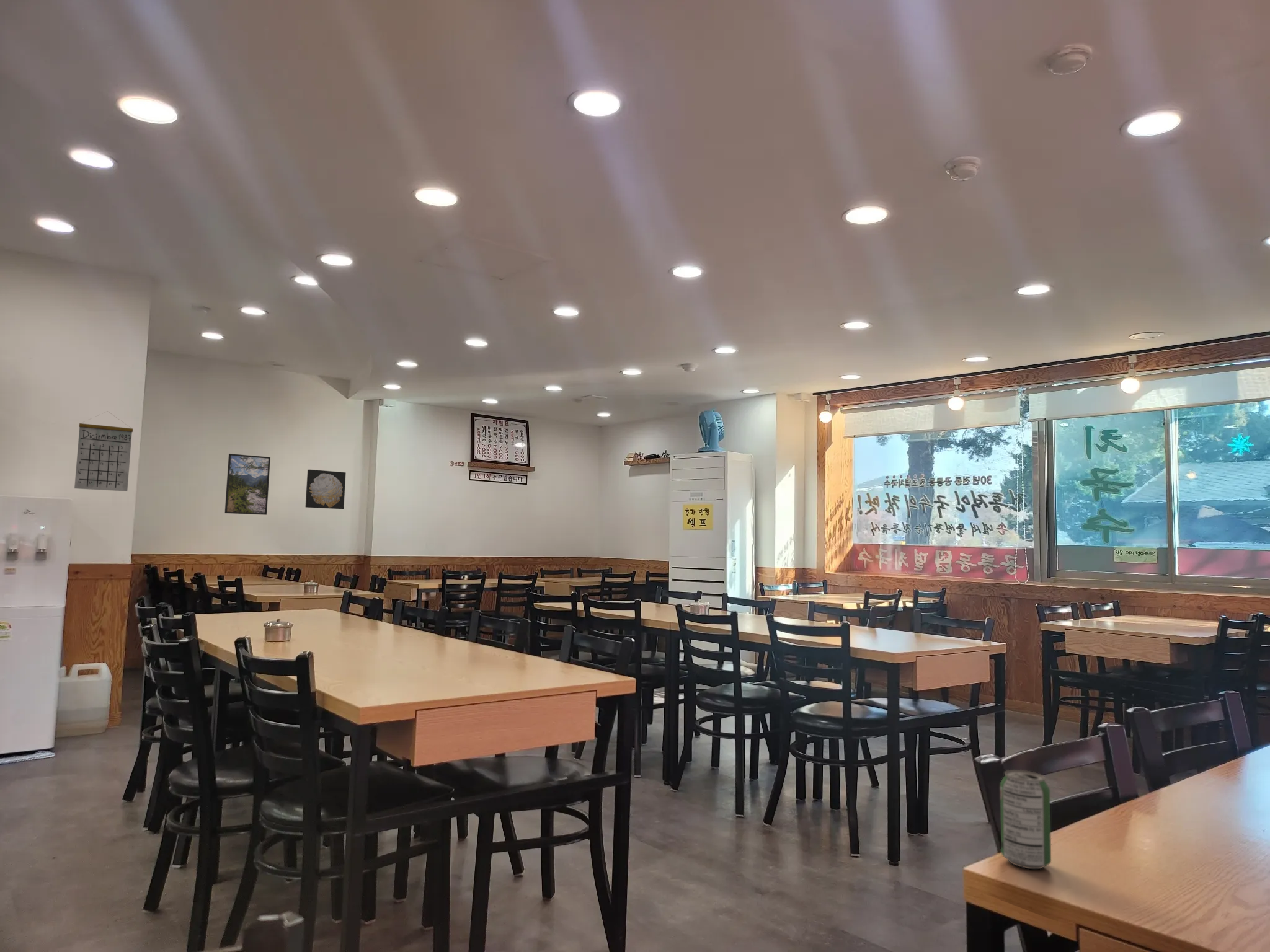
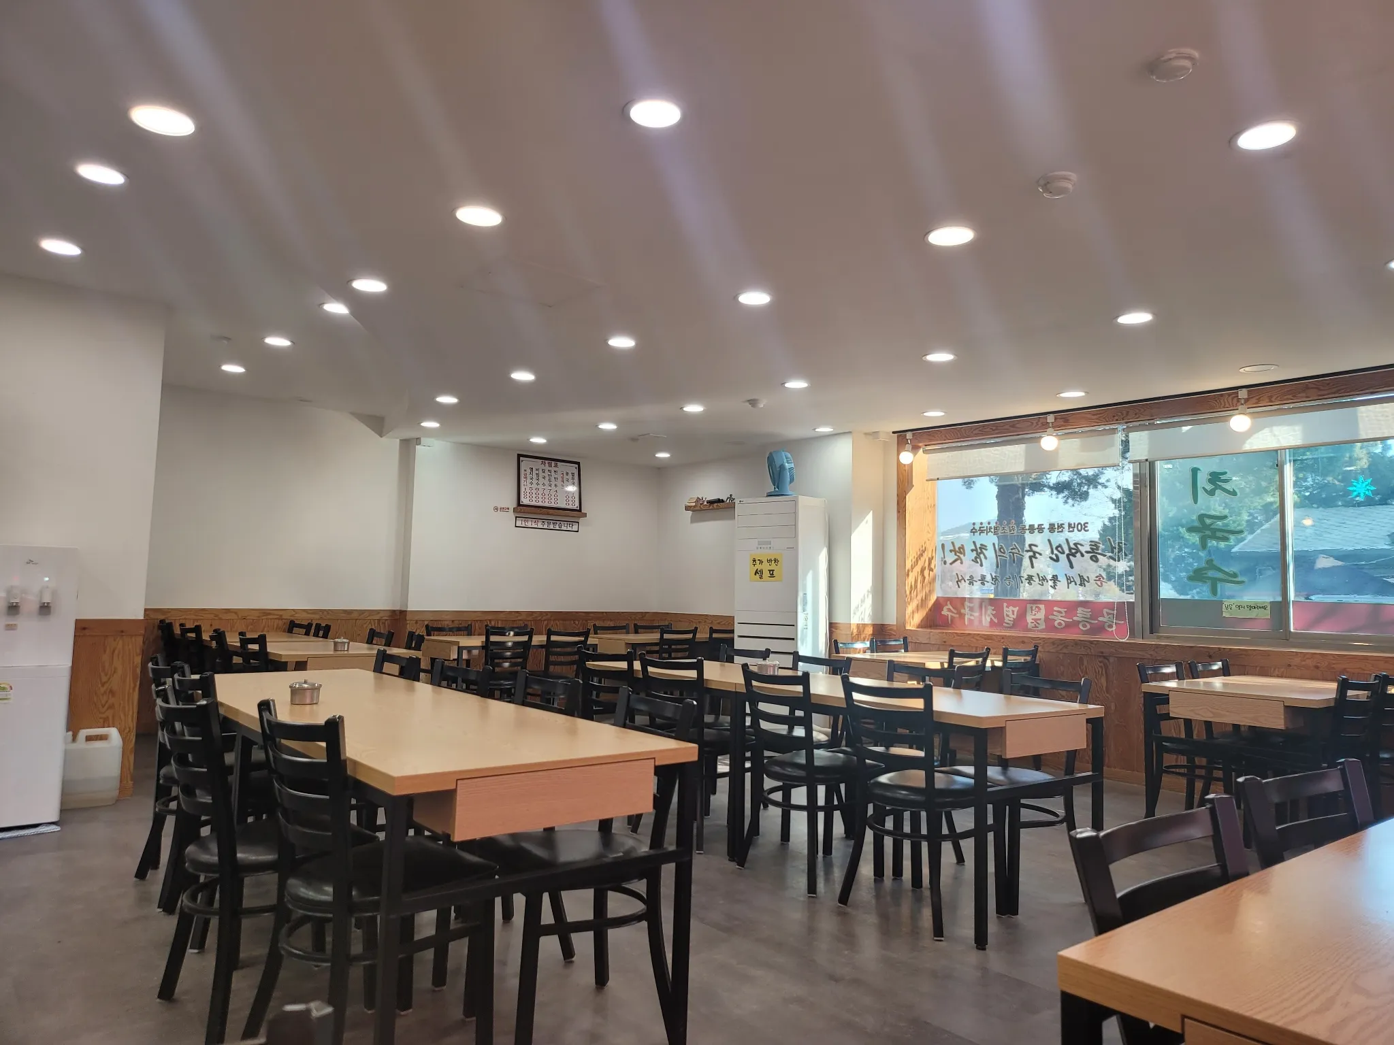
- calendar (104, 450)
- wall art (326, 489)
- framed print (247, 484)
- beverage can (1025, 818)
